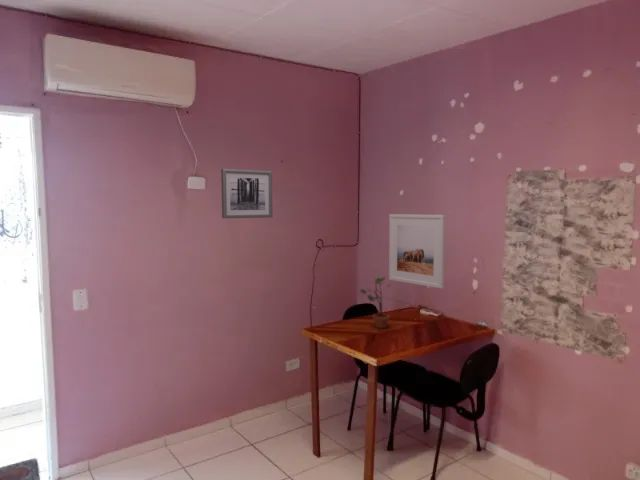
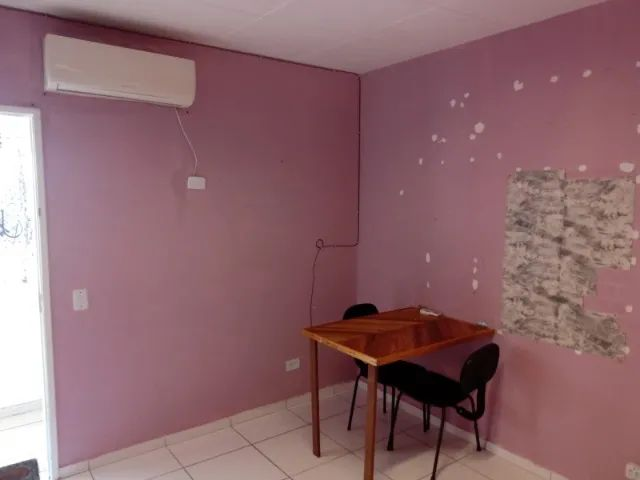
- potted plant (381, 300)
- wall art (247, 194)
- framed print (415, 249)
